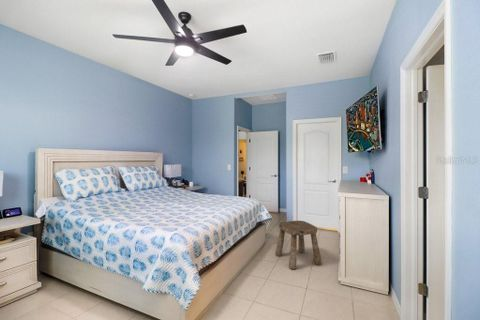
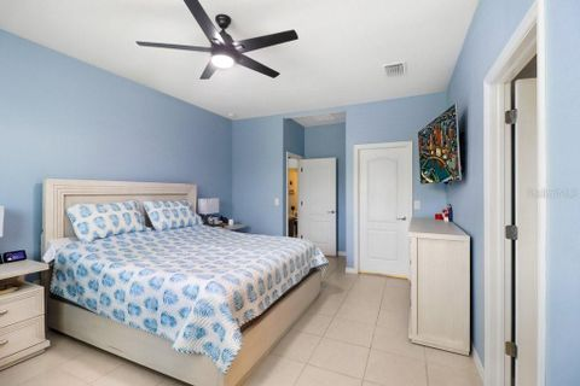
- stool (298, 242)
